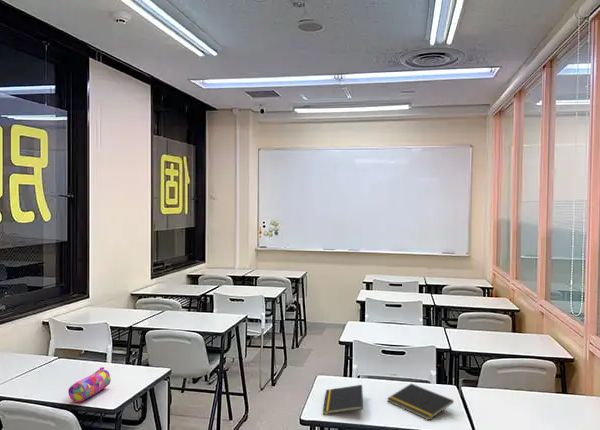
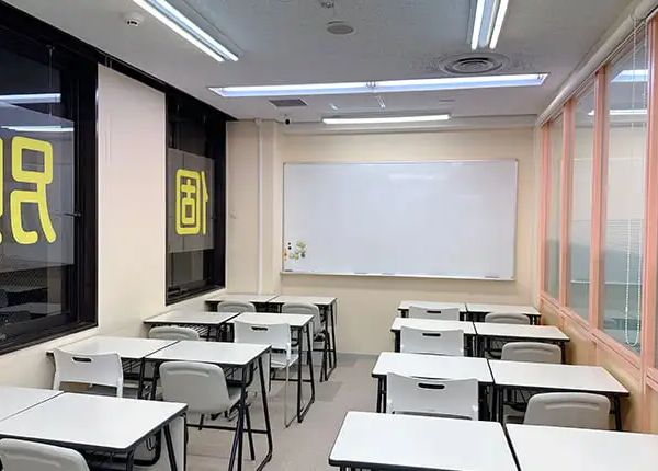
- pencil case (90, 384)
- notepad (343, 398)
- notepad (419, 400)
